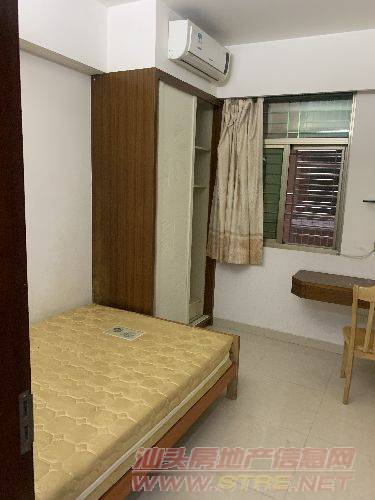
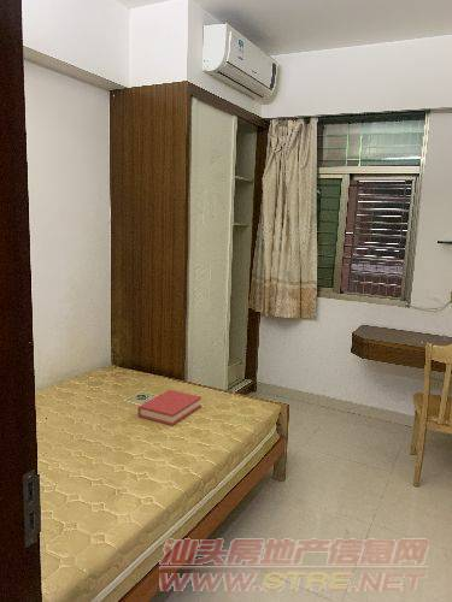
+ hardback book (170, 406)
